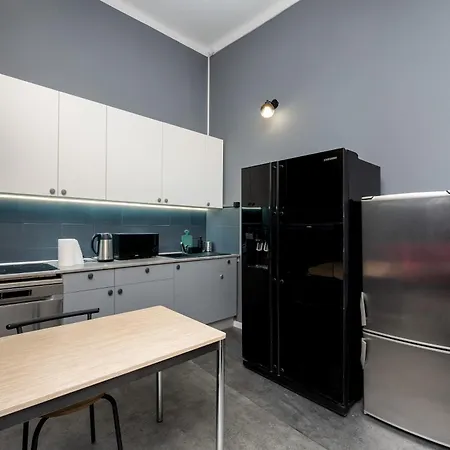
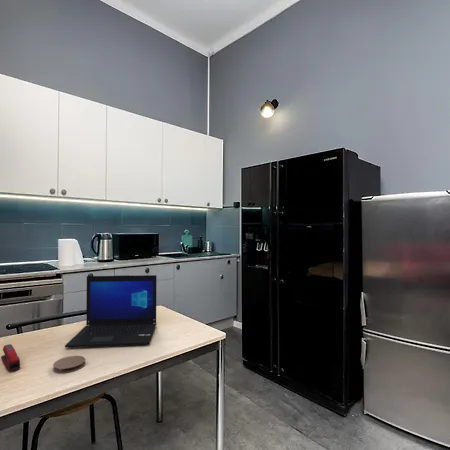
+ coaster (69, 363)
+ laptop (115, 307)
+ stapler (10, 356)
